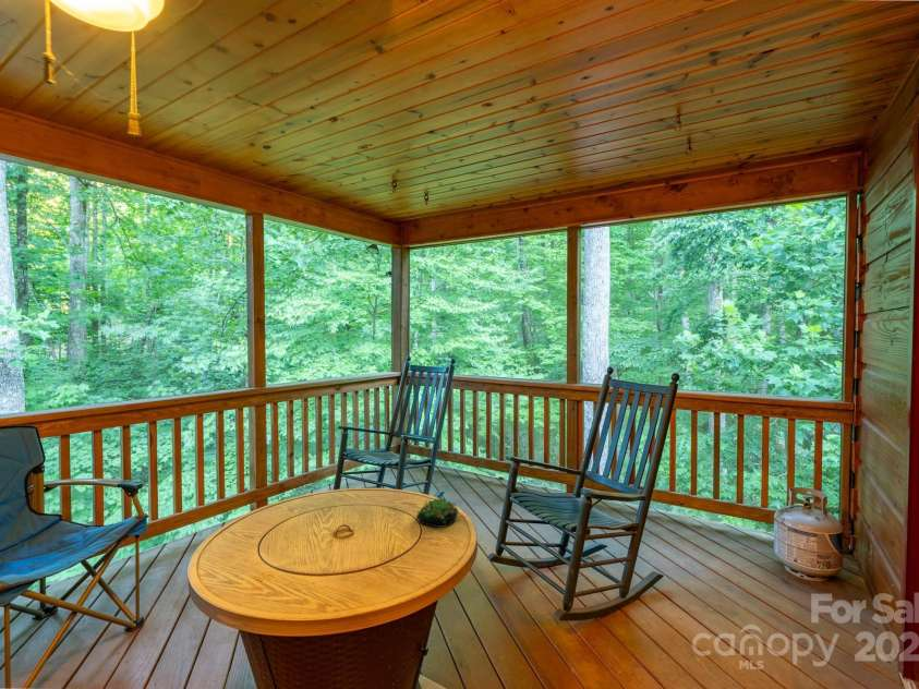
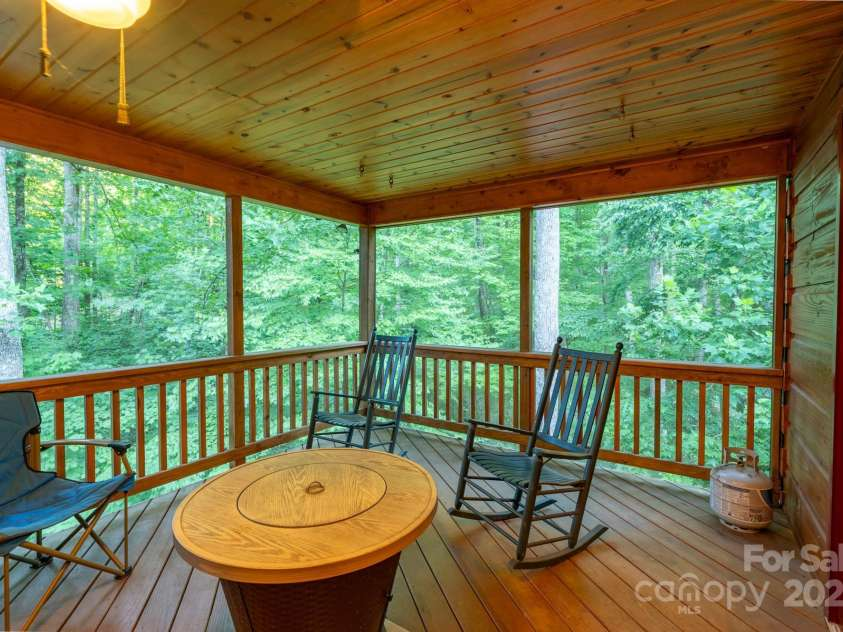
- succulent plant (437, 509)
